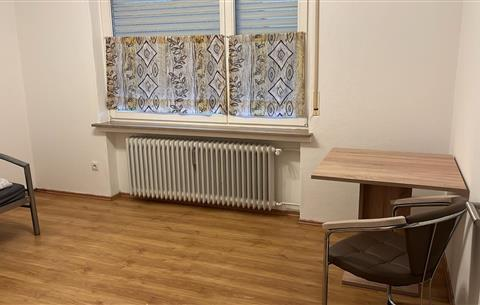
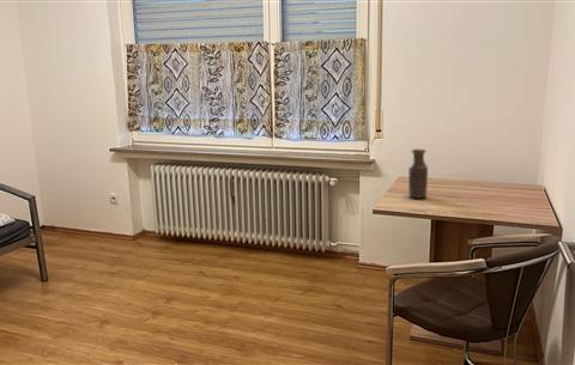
+ bottle (418, 172)
